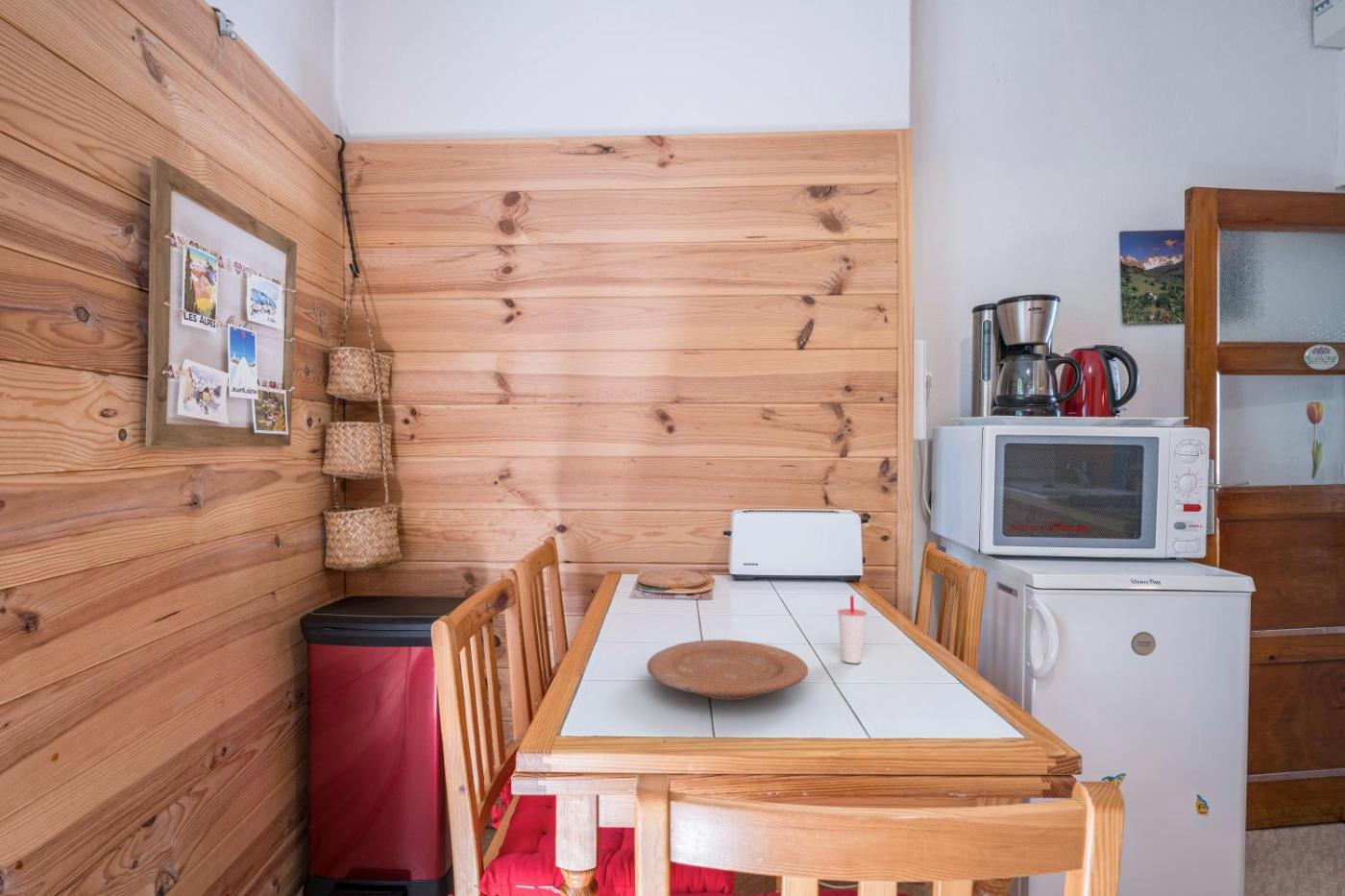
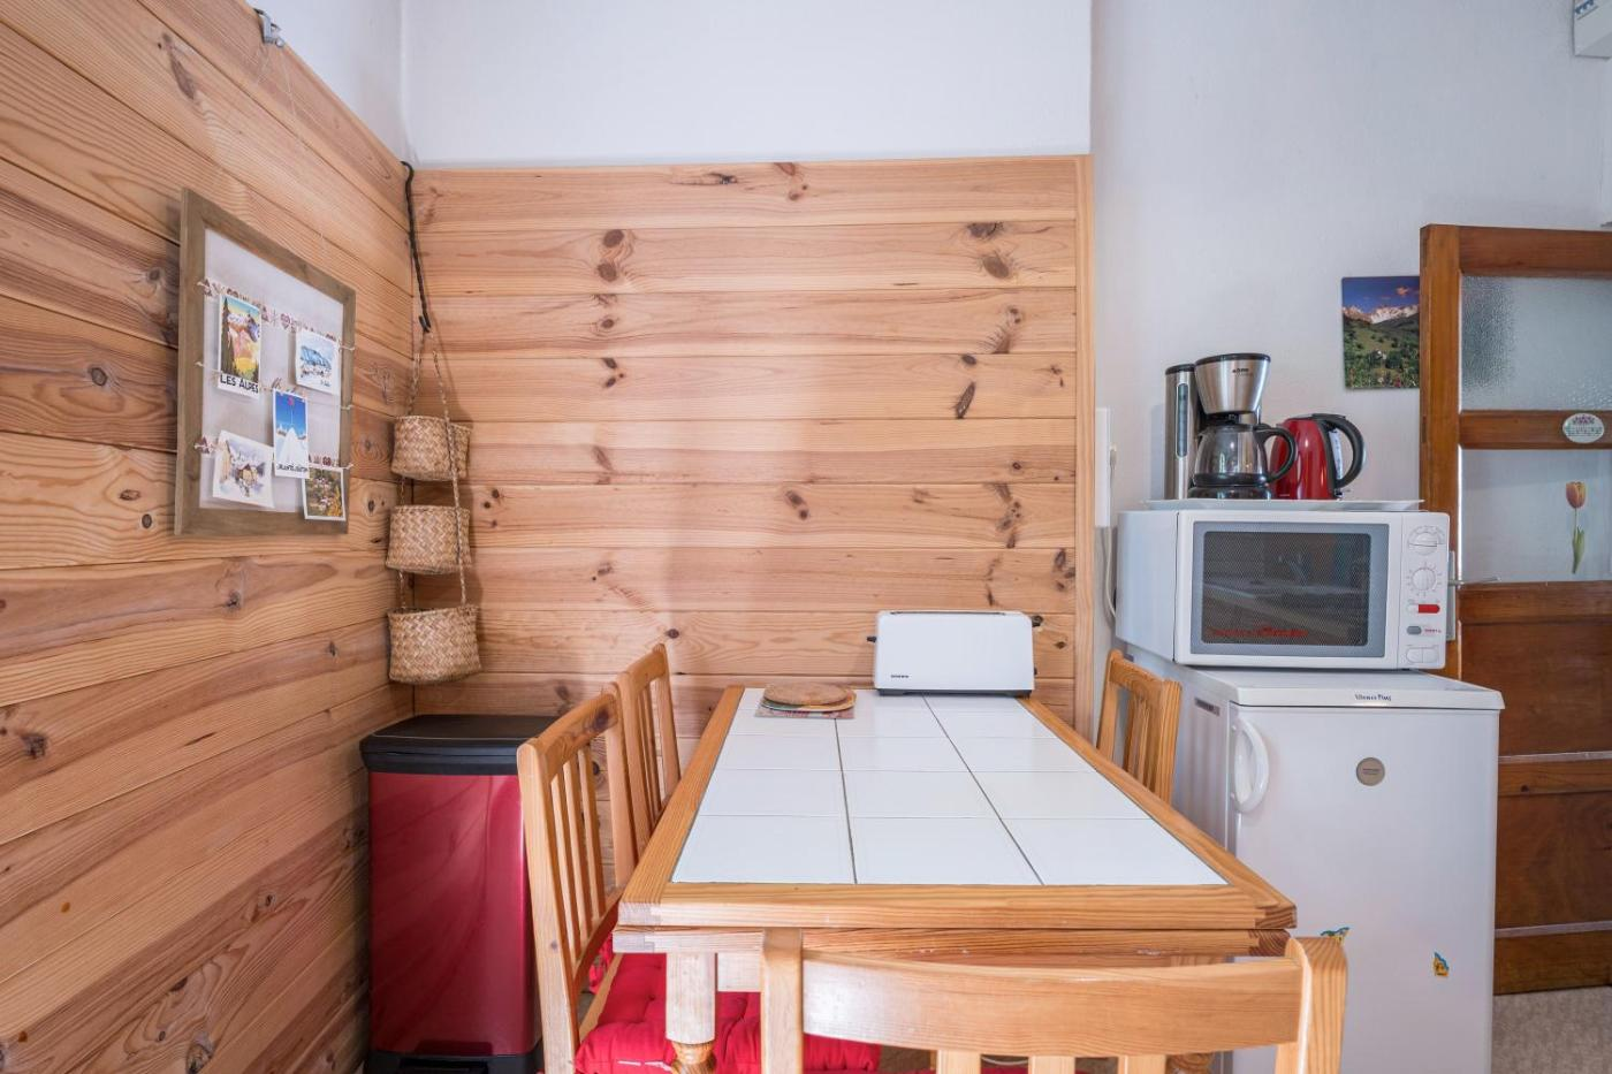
- cup (851, 627)
- plate (726, 674)
